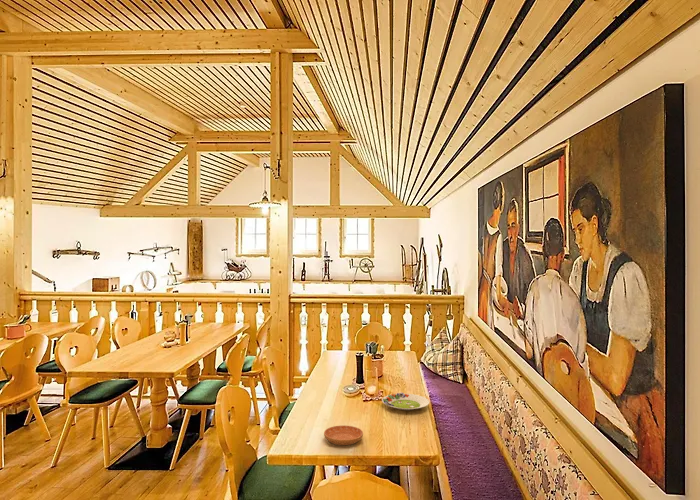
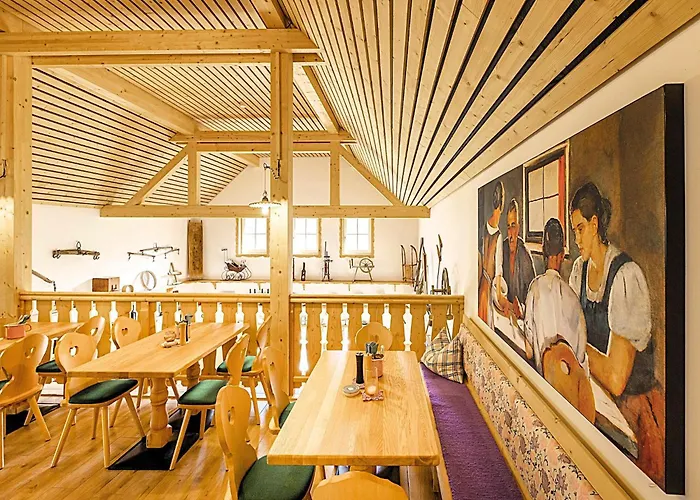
- saucer (343, 435)
- salad plate (405, 402)
